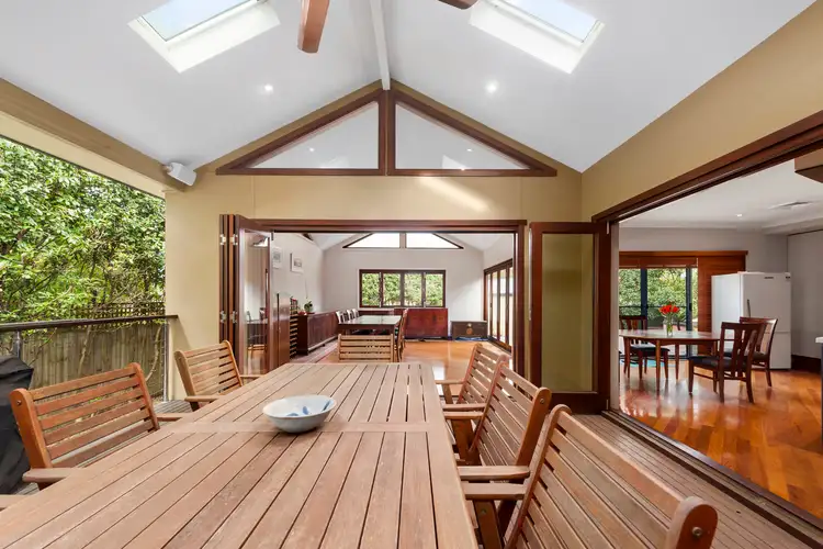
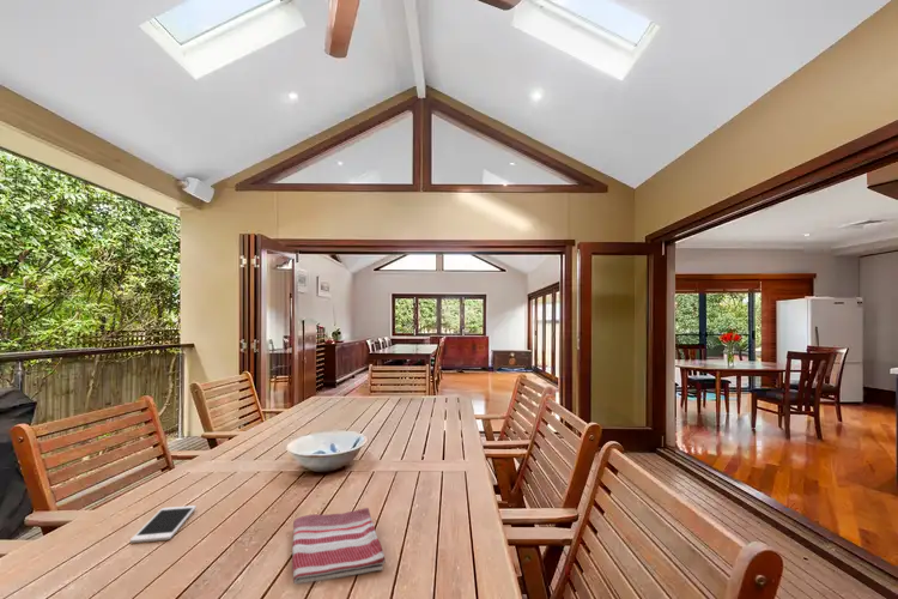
+ dish towel (335, 540)
+ cell phone (165, 522)
